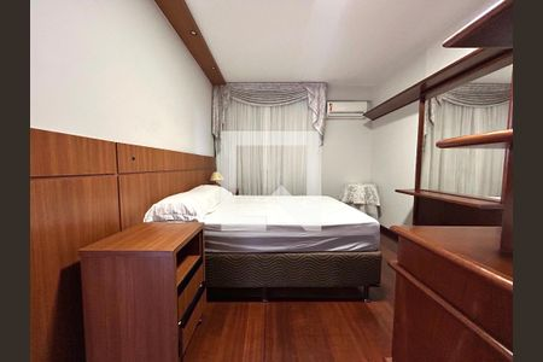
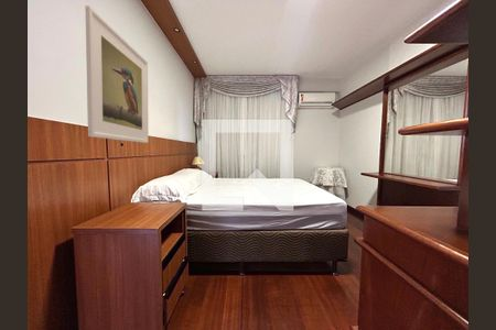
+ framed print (123, 90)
